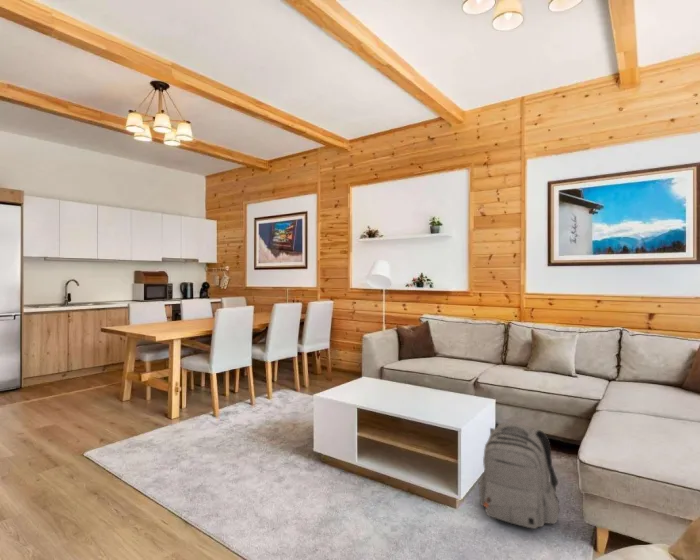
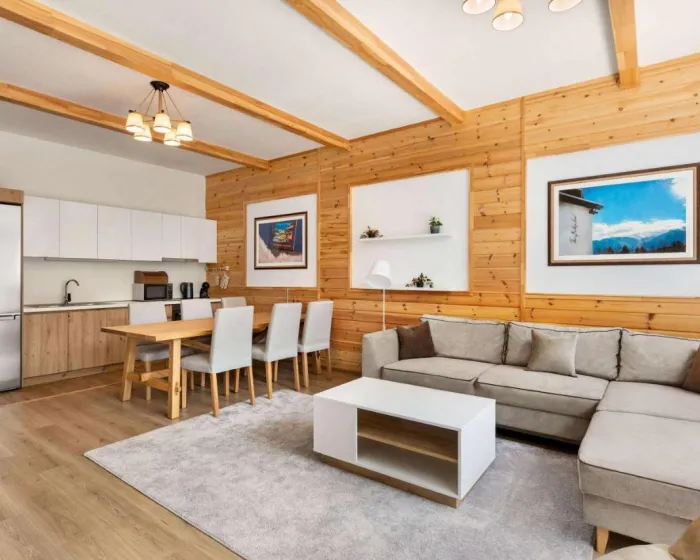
- backpack (517, 466)
